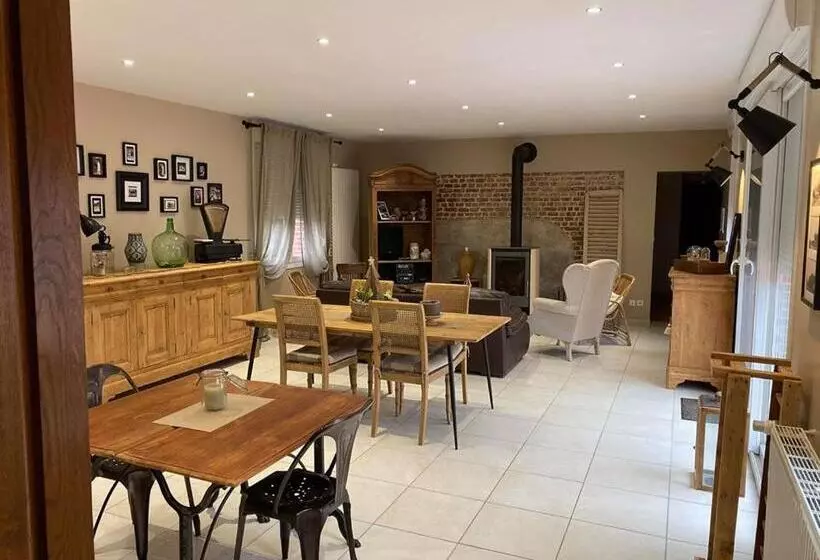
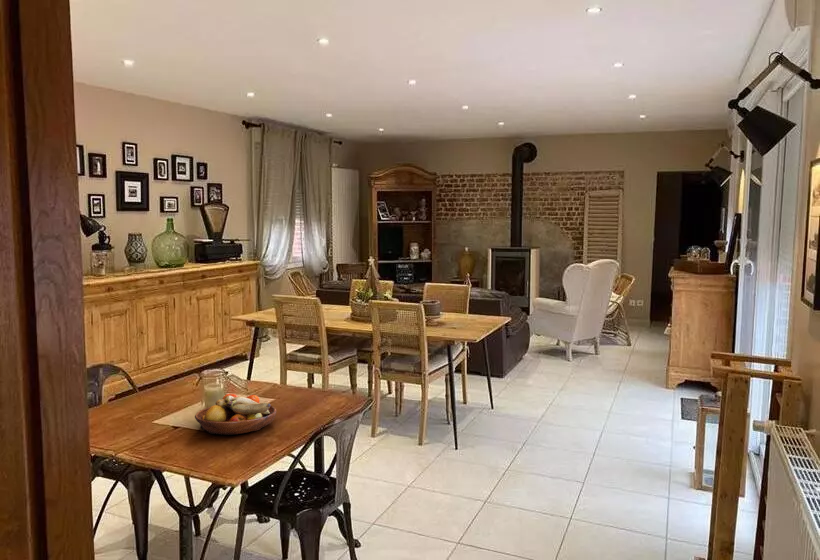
+ fruit bowl (237, 409)
